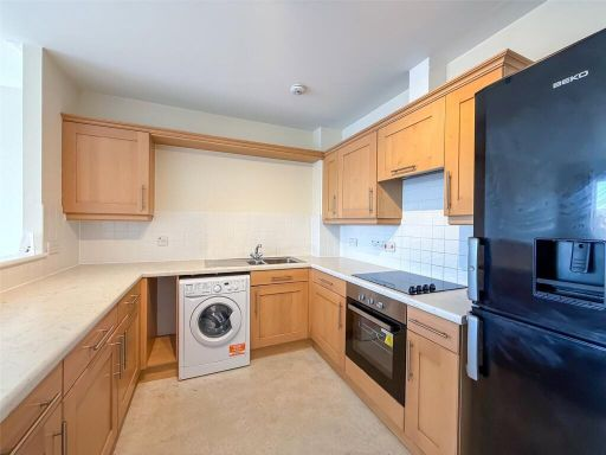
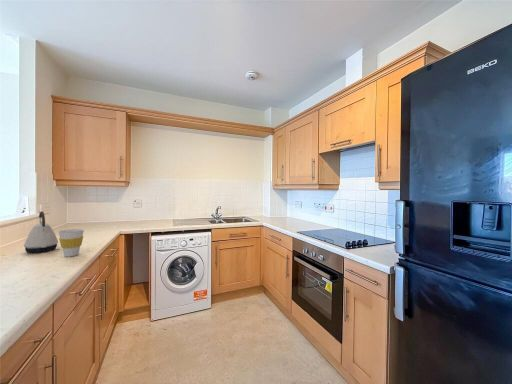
+ kettle (41, 230)
+ cup (71, 242)
